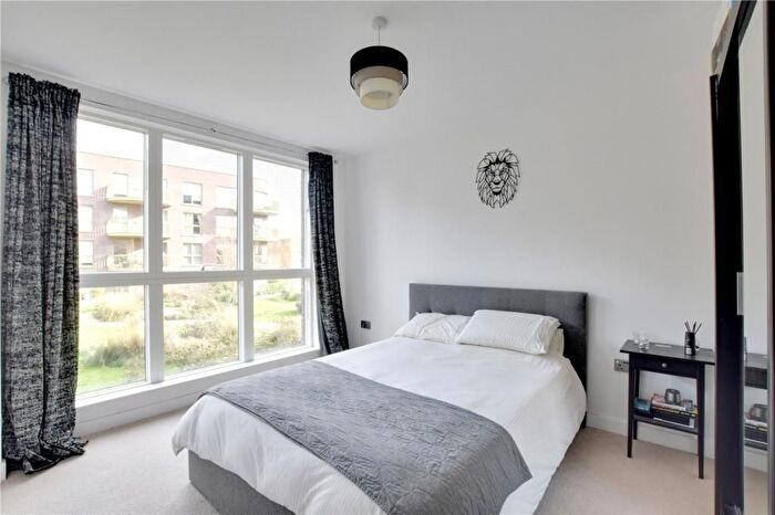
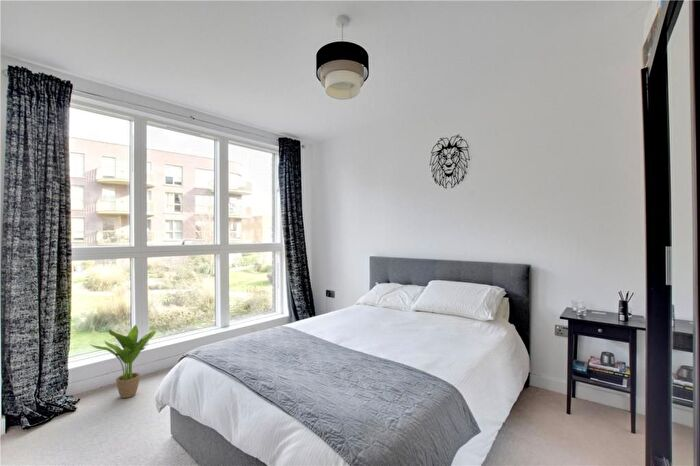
+ potted plant (133, 359)
